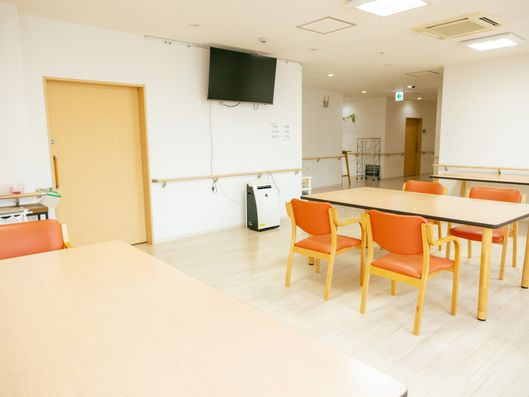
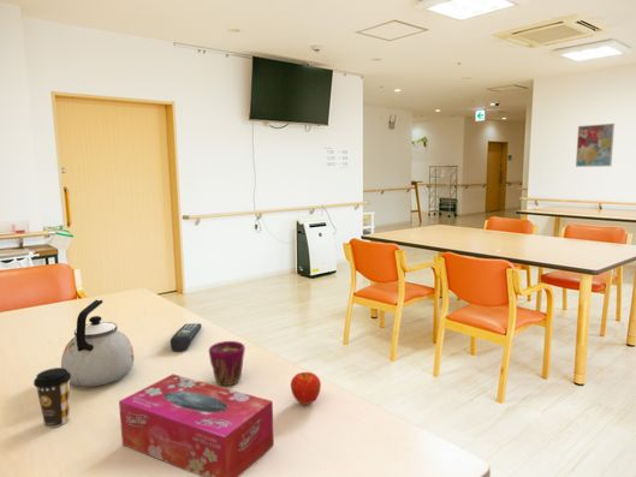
+ tissue box (196, 423)
+ kettle (96, 340)
+ remote control (186, 334)
+ fruit (305, 387)
+ cup (224, 363)
+ wall art (594, 145)
+ coffee cup (54, 396)
